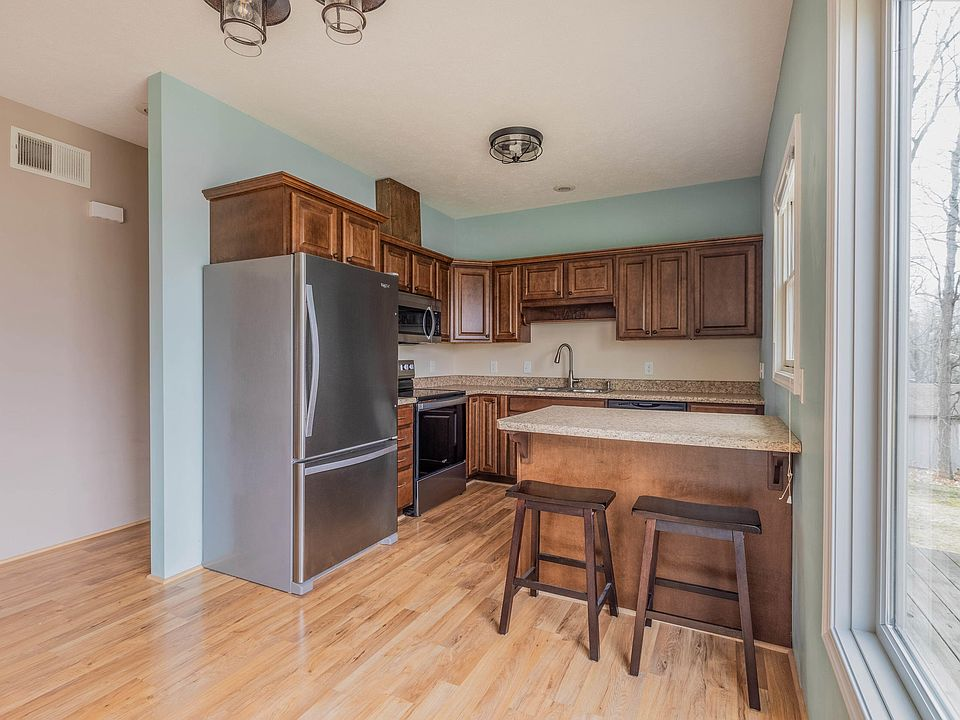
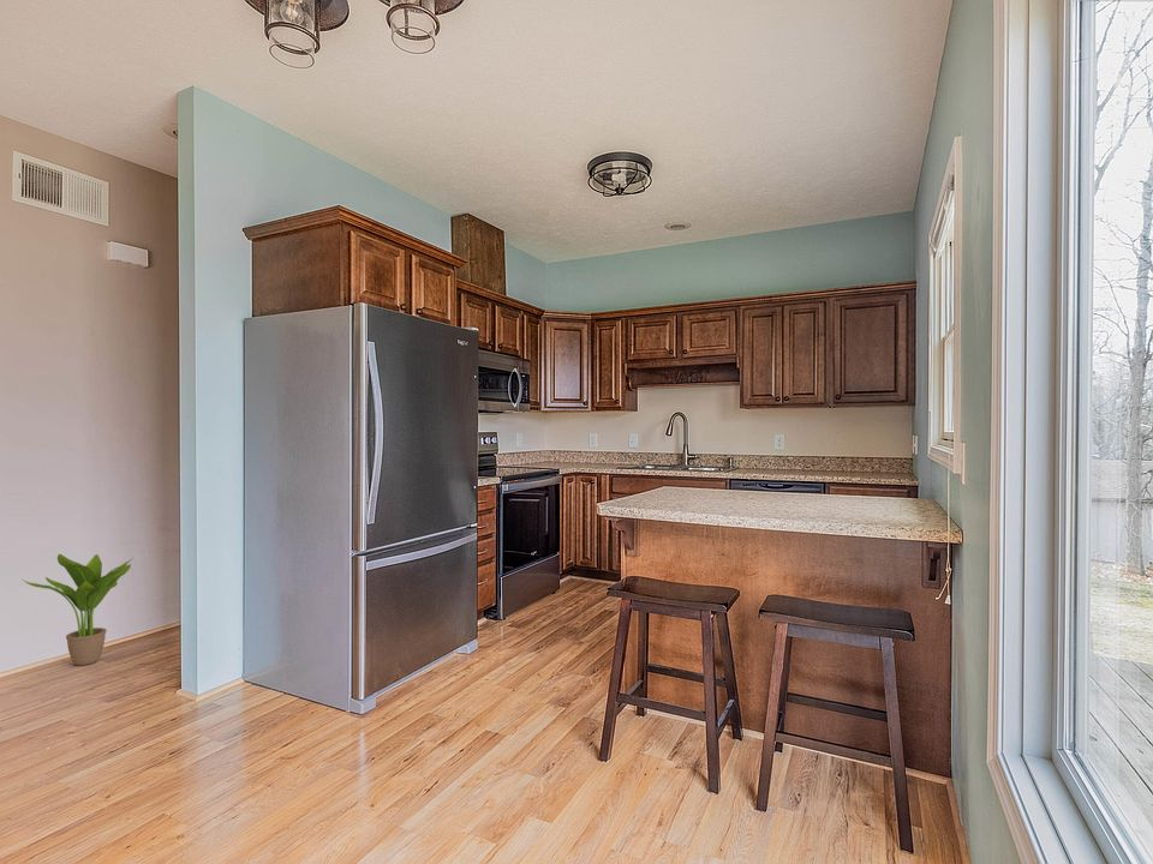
+ potted plant (95, 604)
